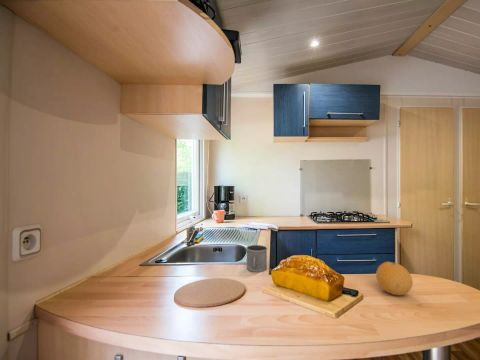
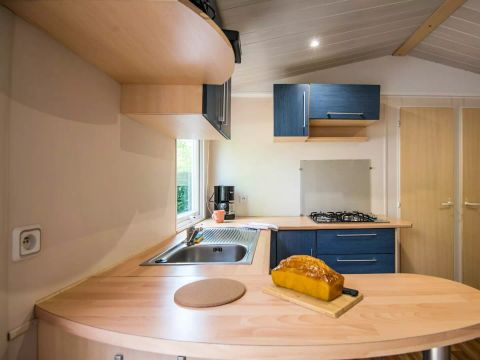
- fruit (393, 278)
- mug (256, 258)
